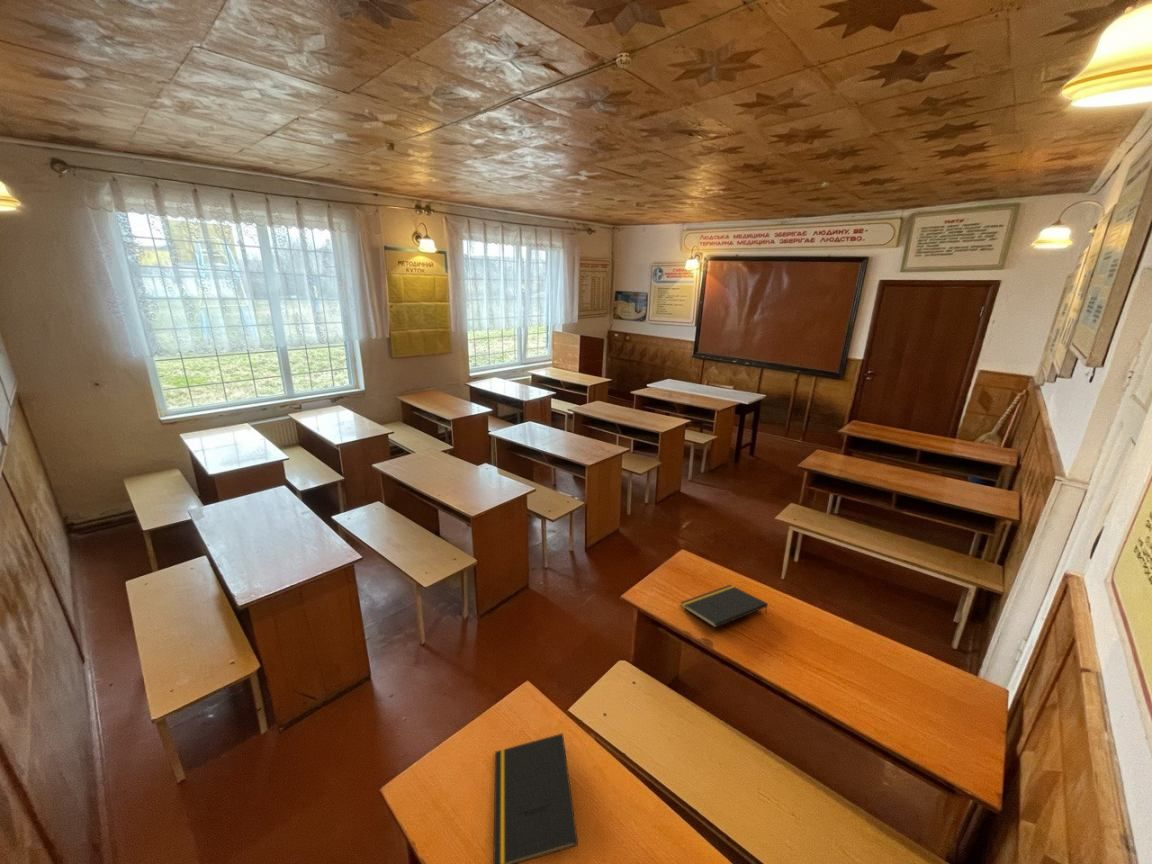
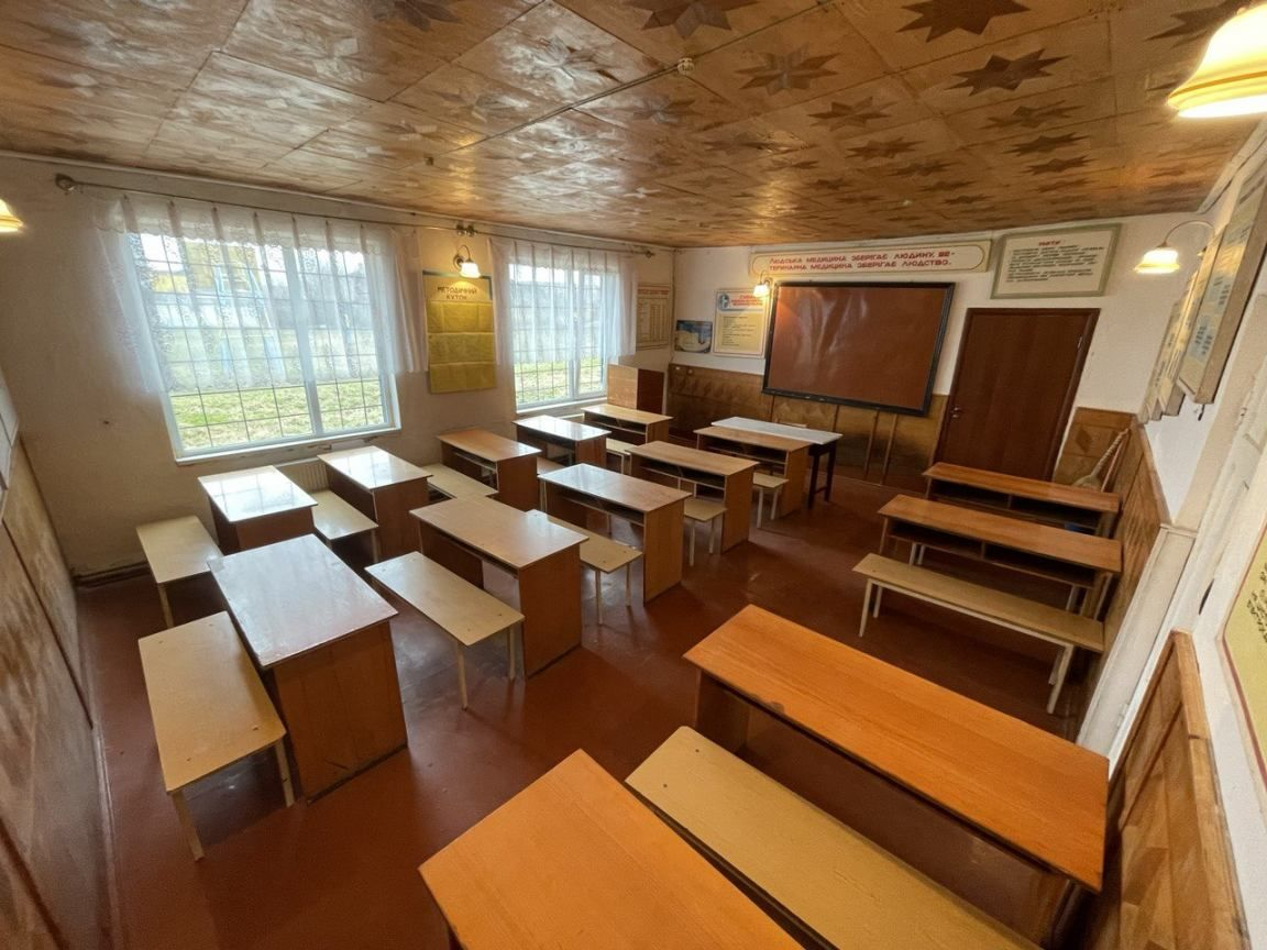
- notepad (532, 794)
- notepad (723, 604)
